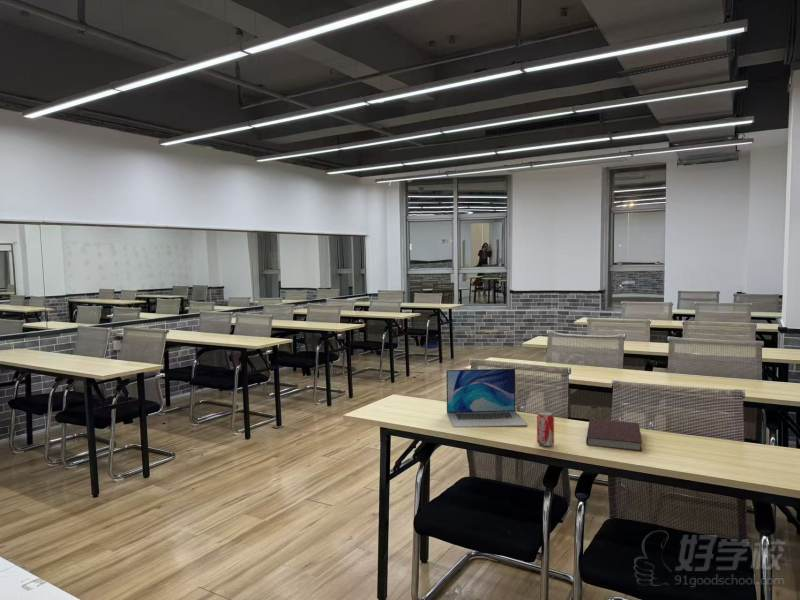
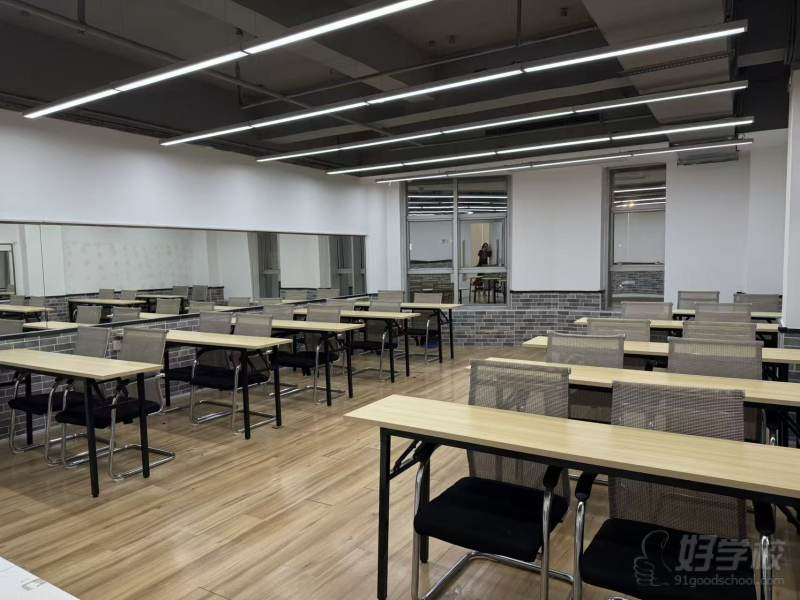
- notebook (613, 433)
- beverage can (545, 428)
- laptop (485, 396)
